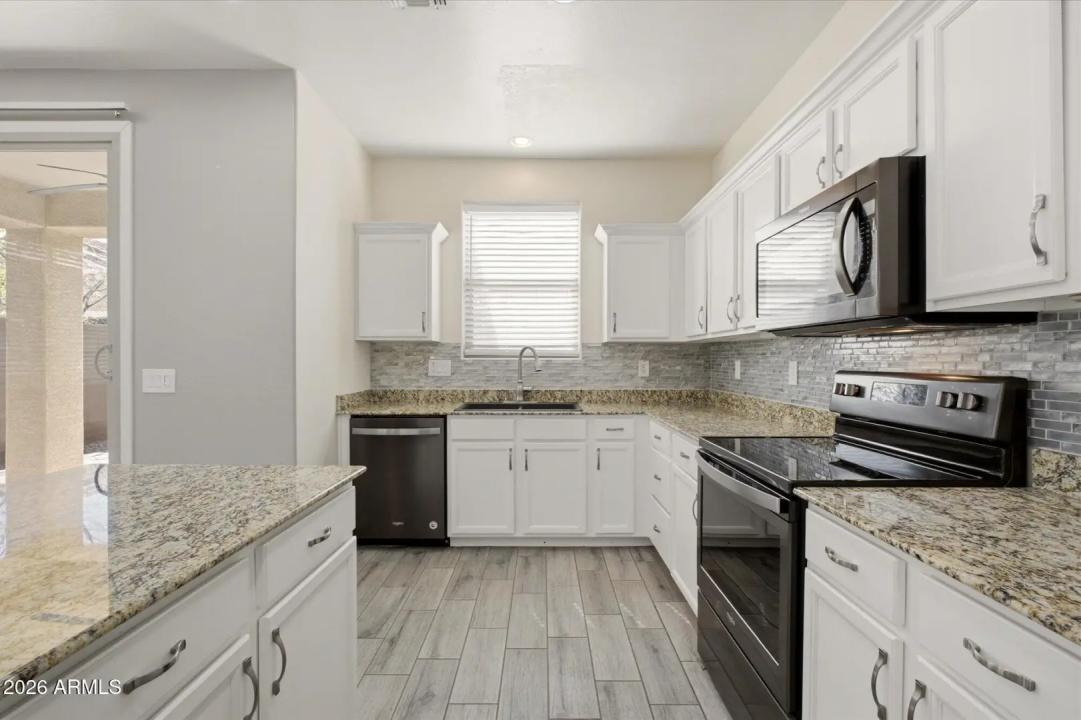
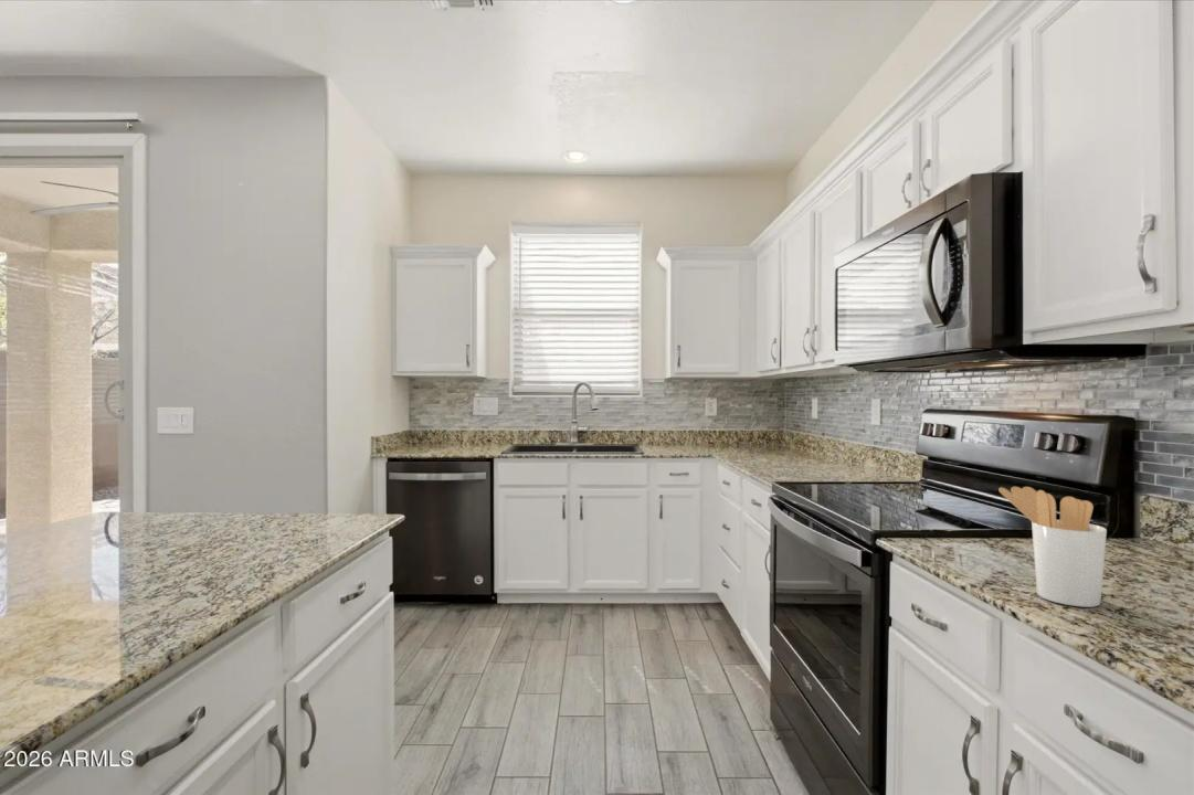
+ utensil holder (1050, 540)
